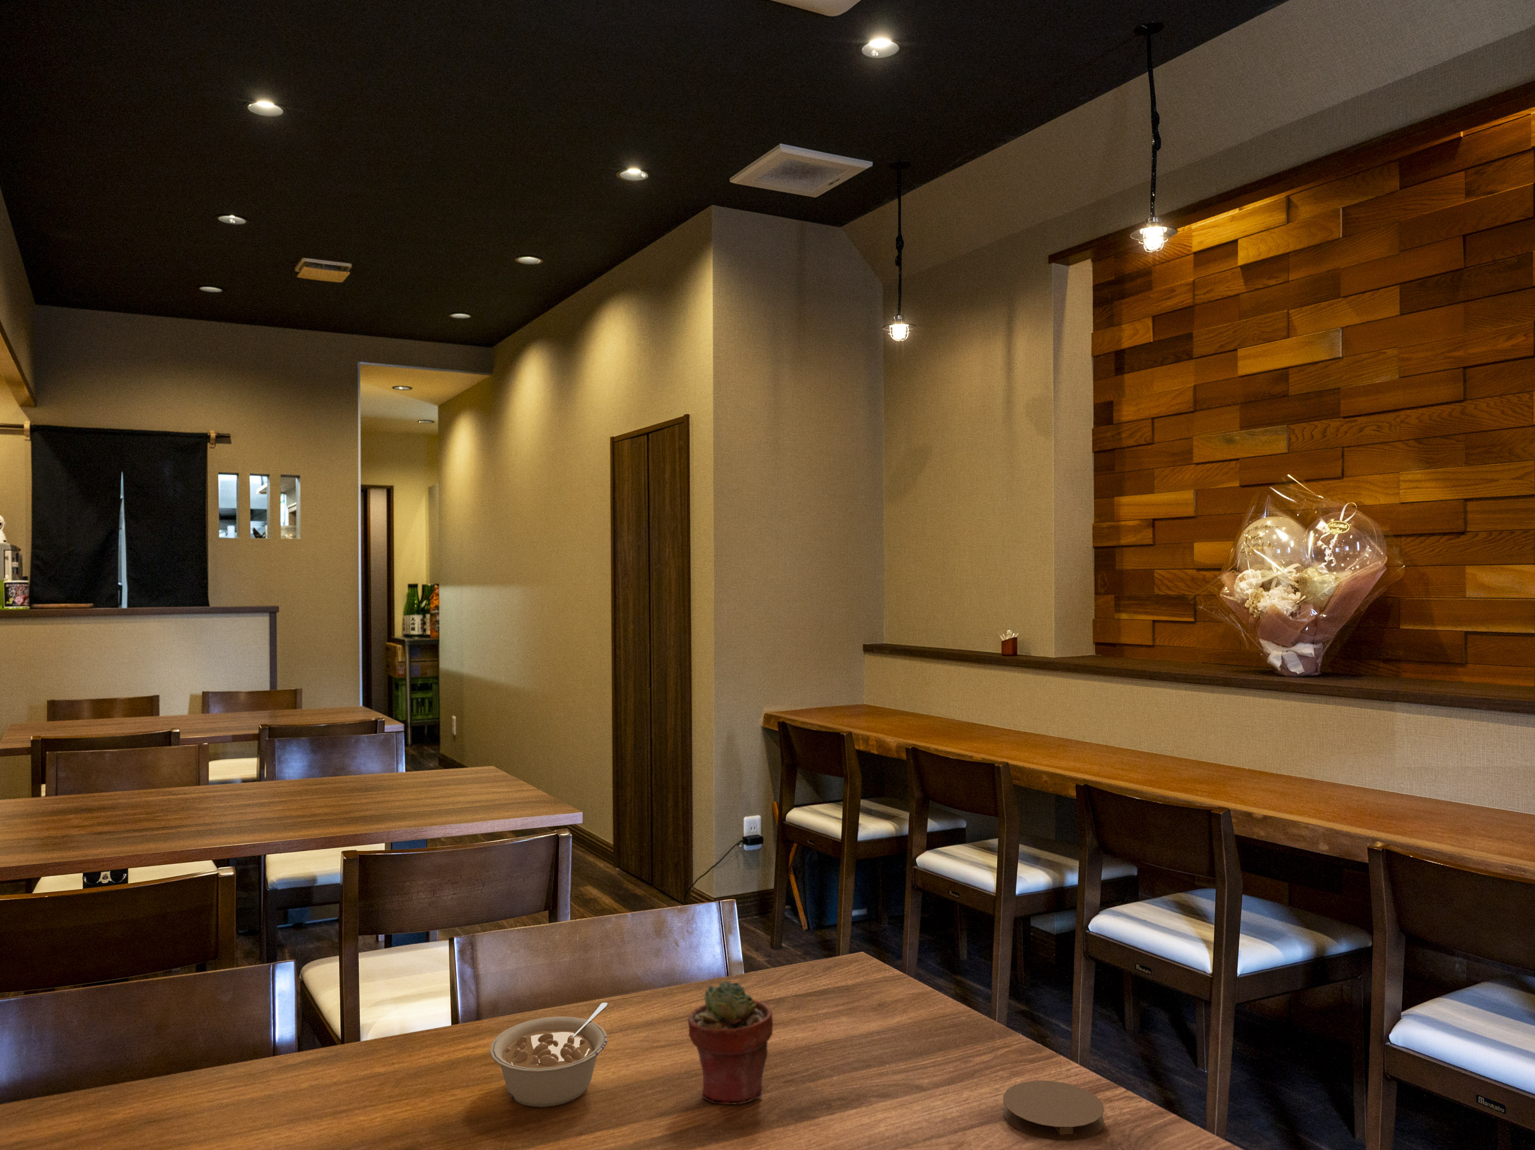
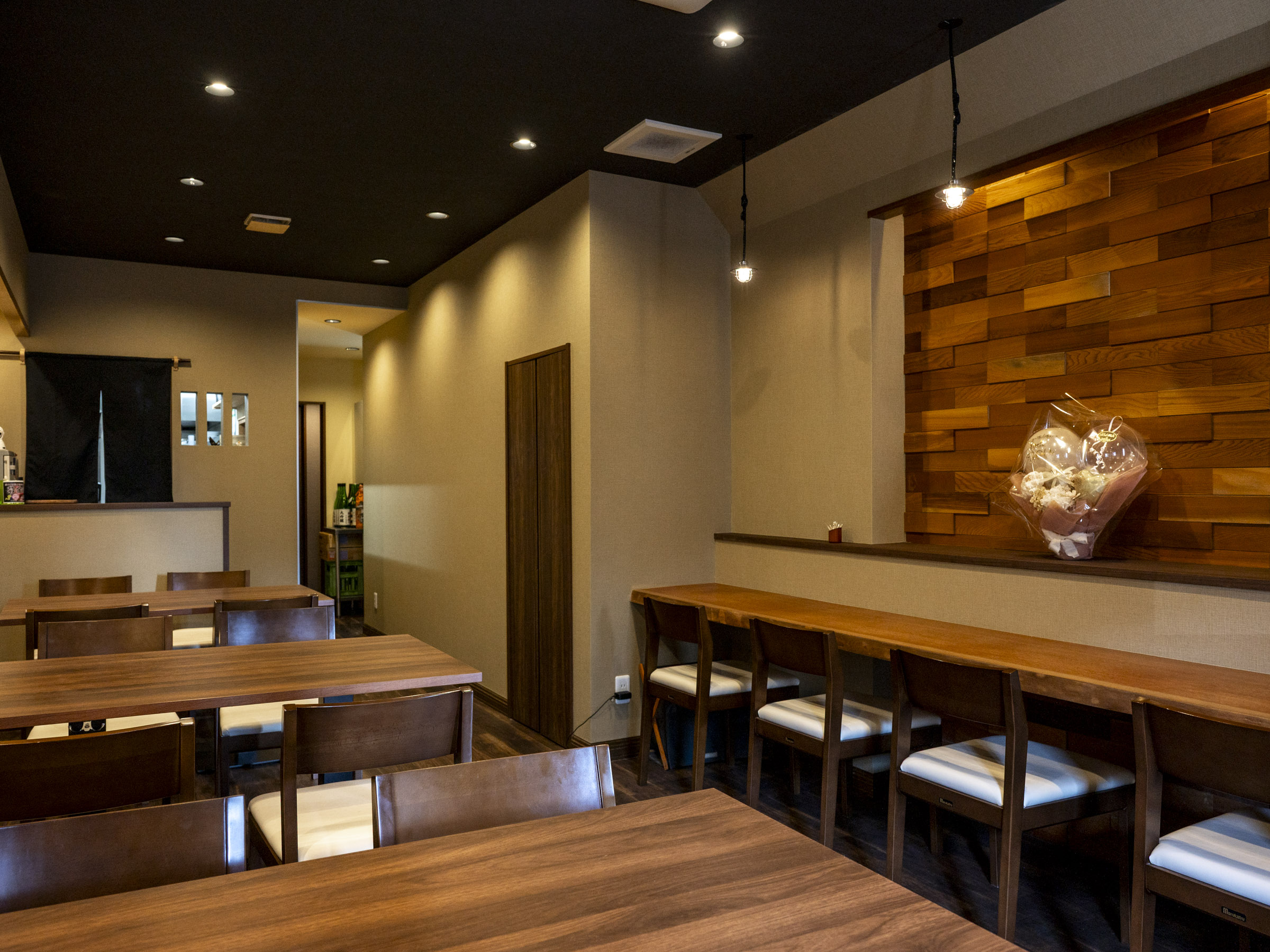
- legume (550, 1057)
- potted succulent (730, 1036)
- coaster (1053, 1109)
